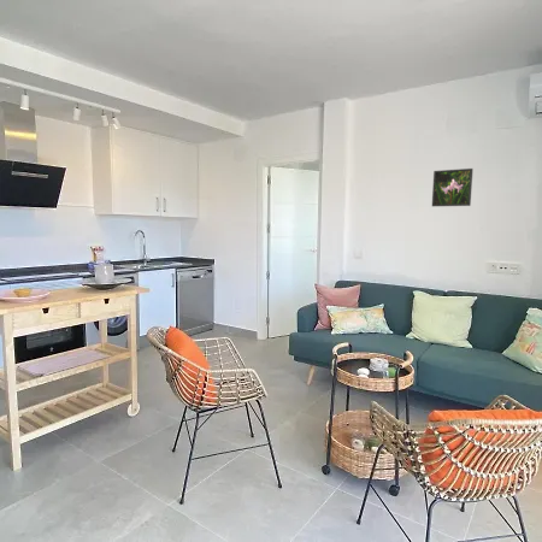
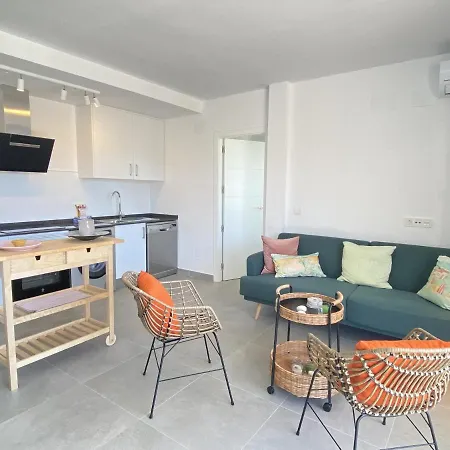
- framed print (452, 188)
